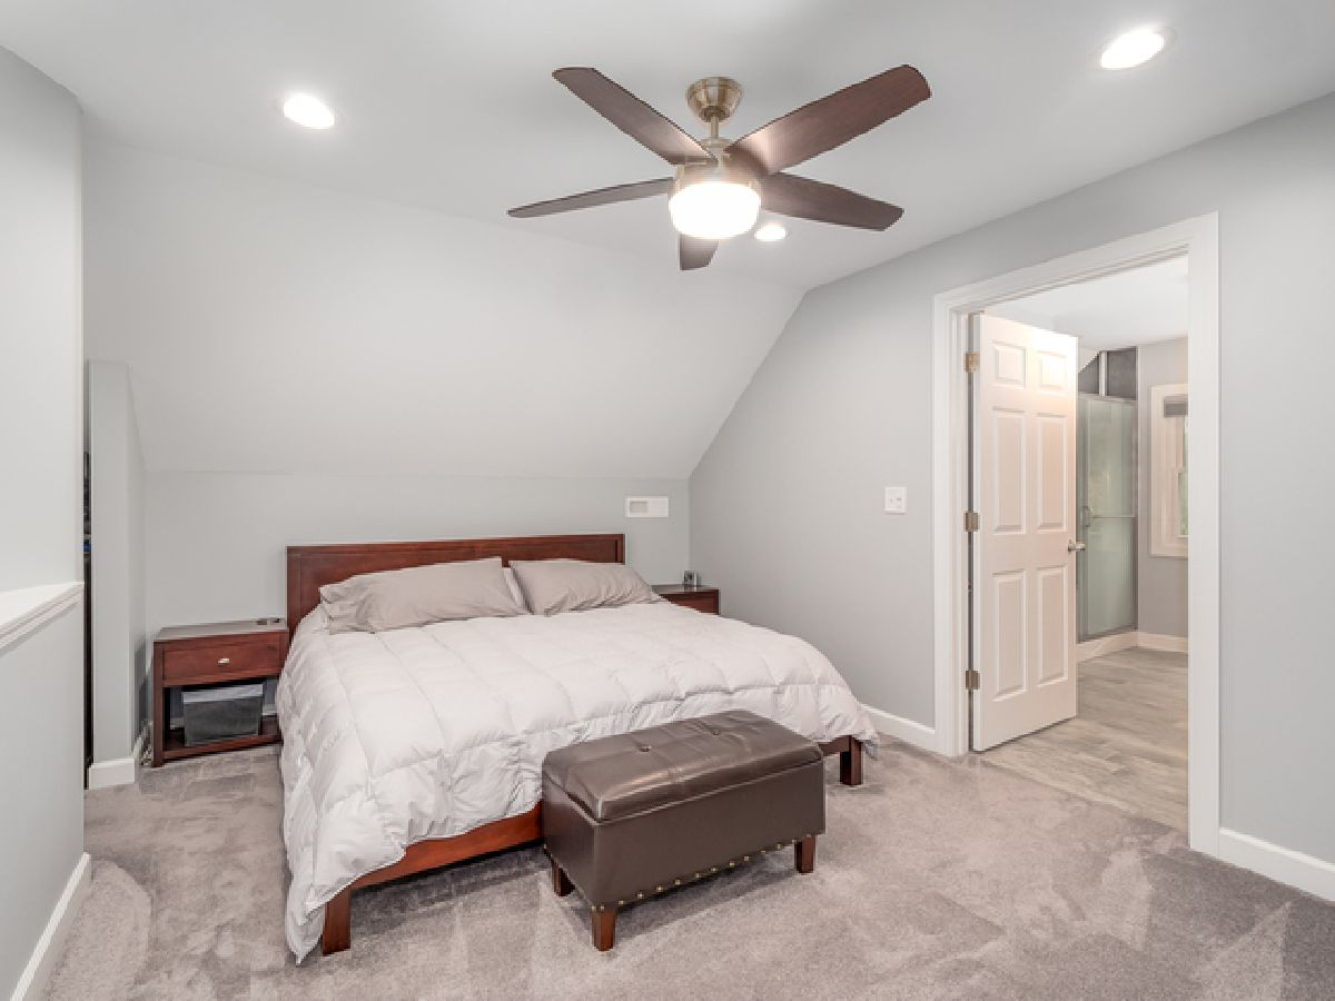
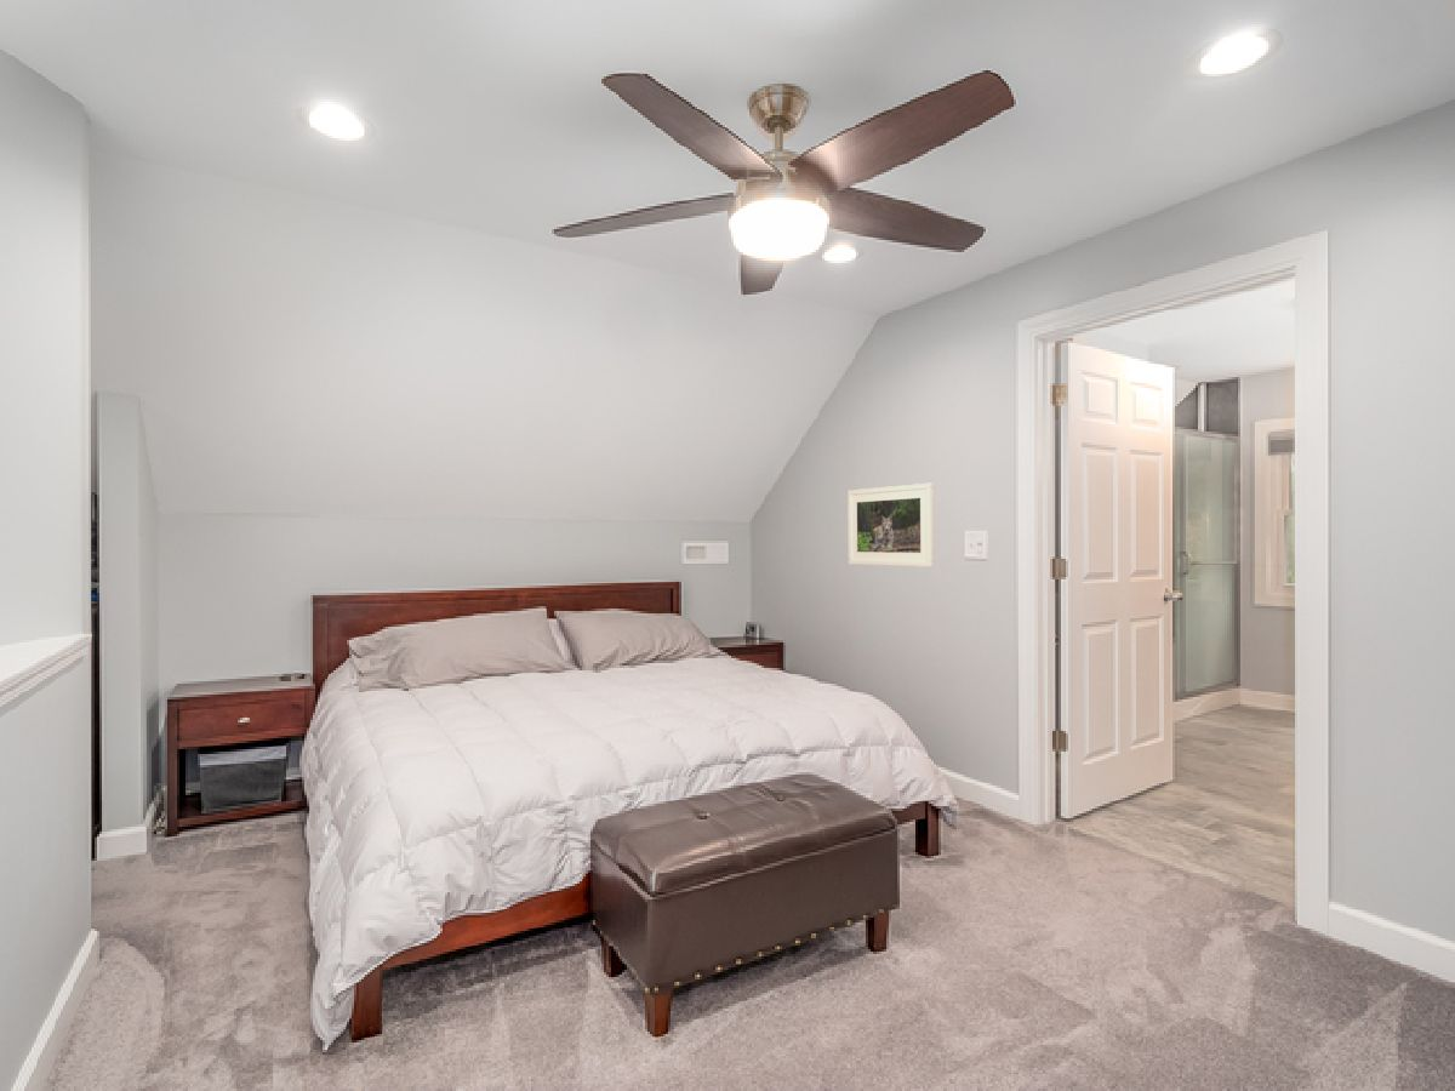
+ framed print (888, 526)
